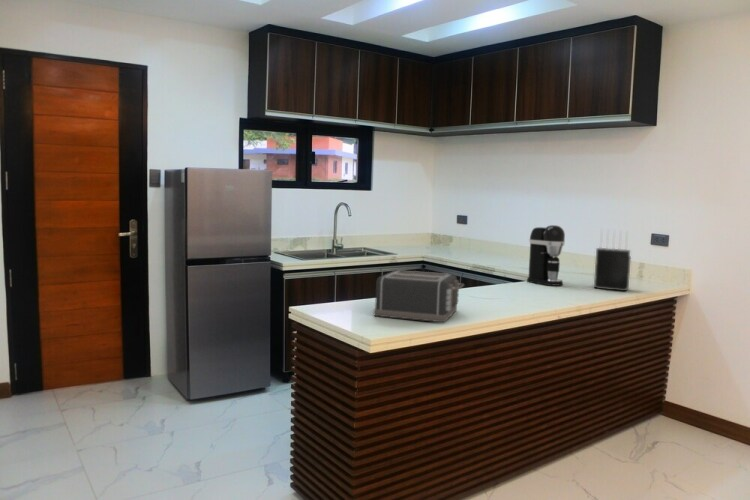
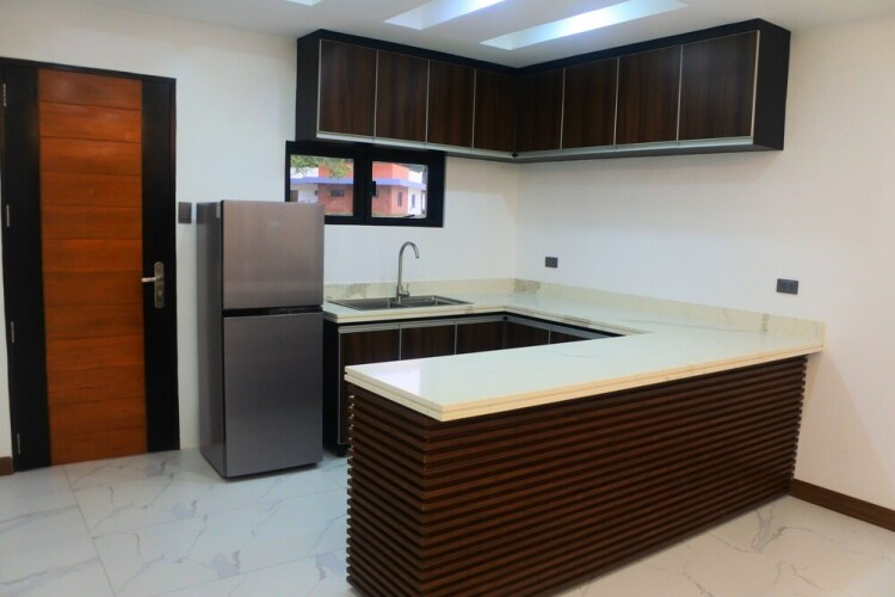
- knife block (613, 258)
- toaster (422, 294)
- coffee maker (546, 254)
